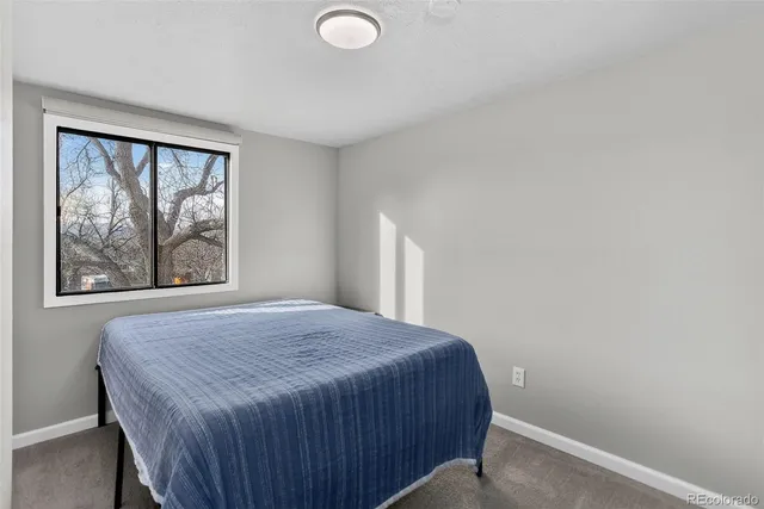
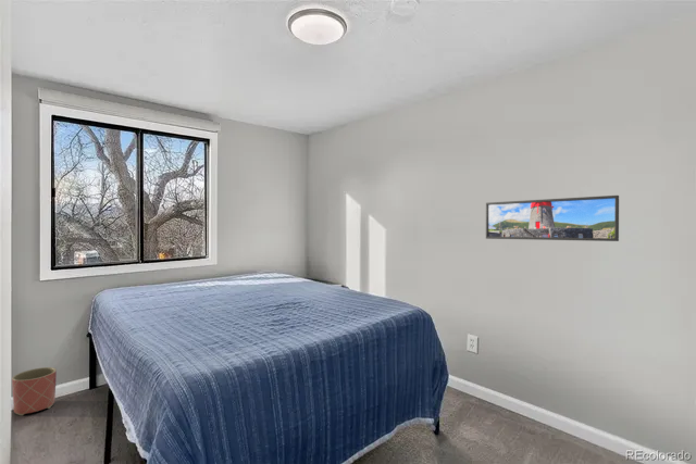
+ planter (35, 390)
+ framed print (544, 220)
